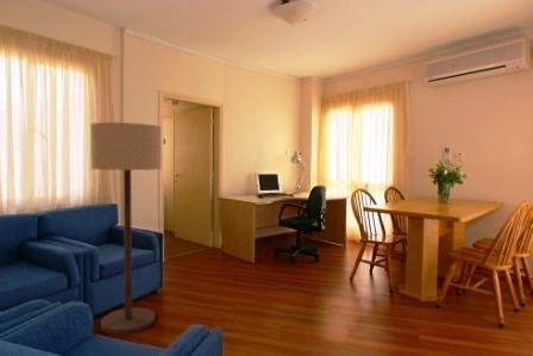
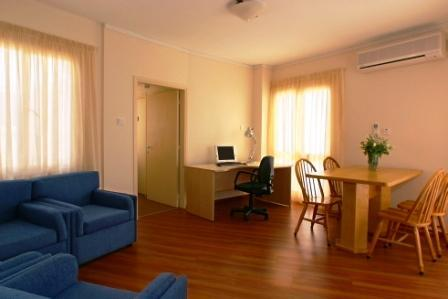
- floor lamp (127, 225)
